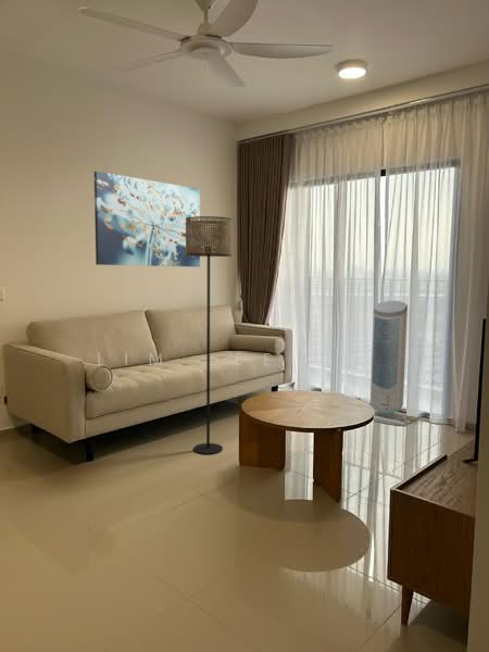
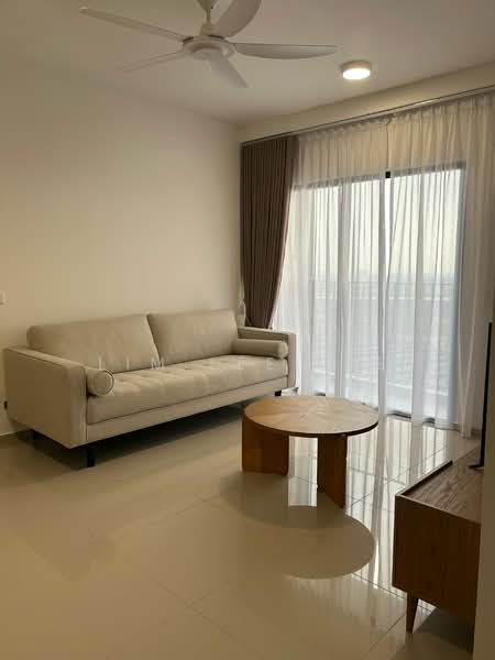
- wall art (151, 224)
- floor lamp (208, 336)
- air purifier (388, 361)
